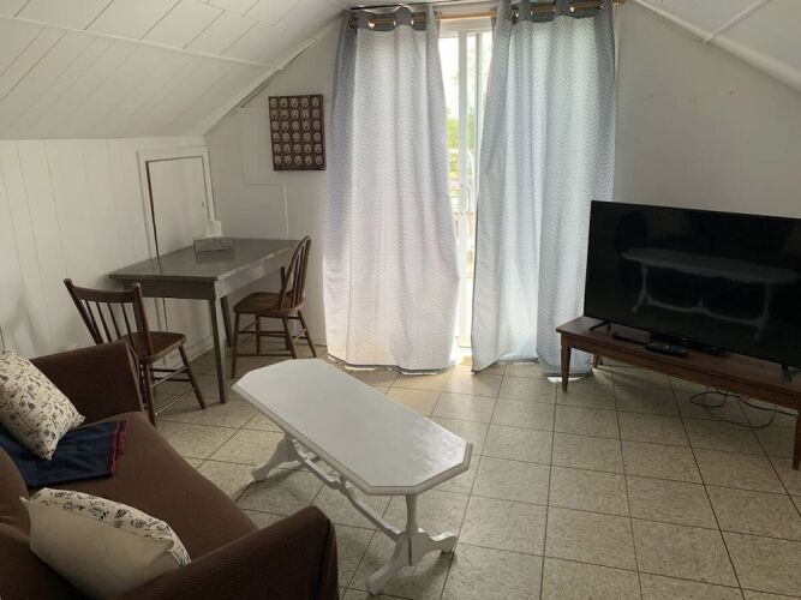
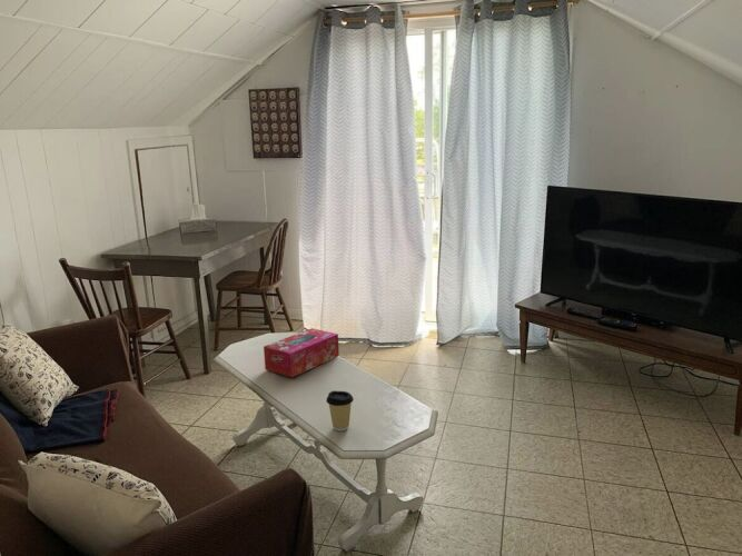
+ tissue box (301, 350)
+ coffee cup (339, 410)
